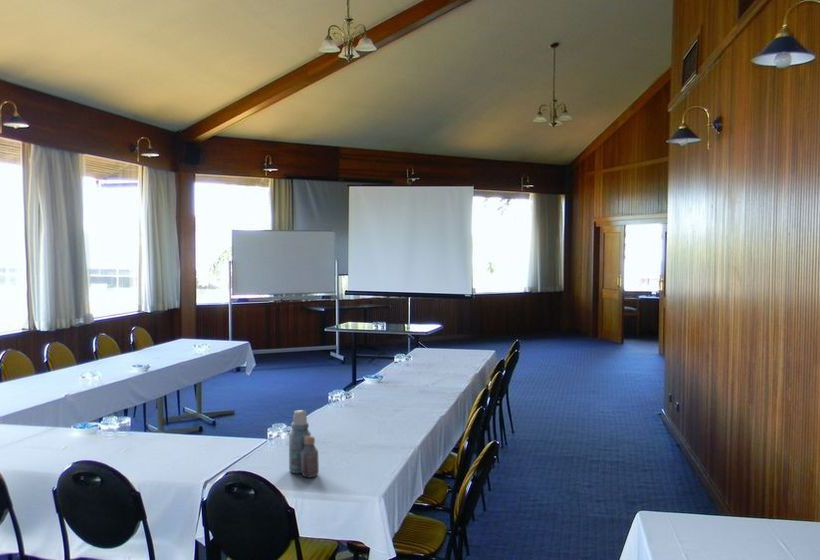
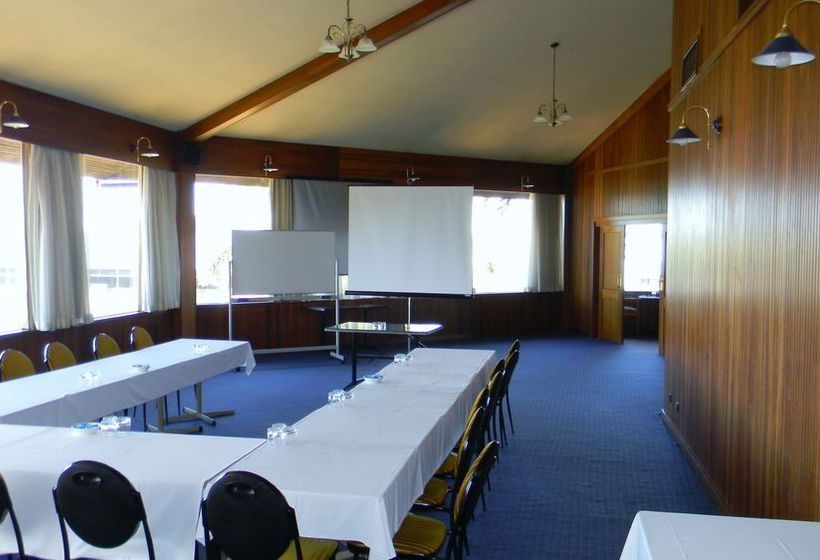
- bottle (304, 441)
